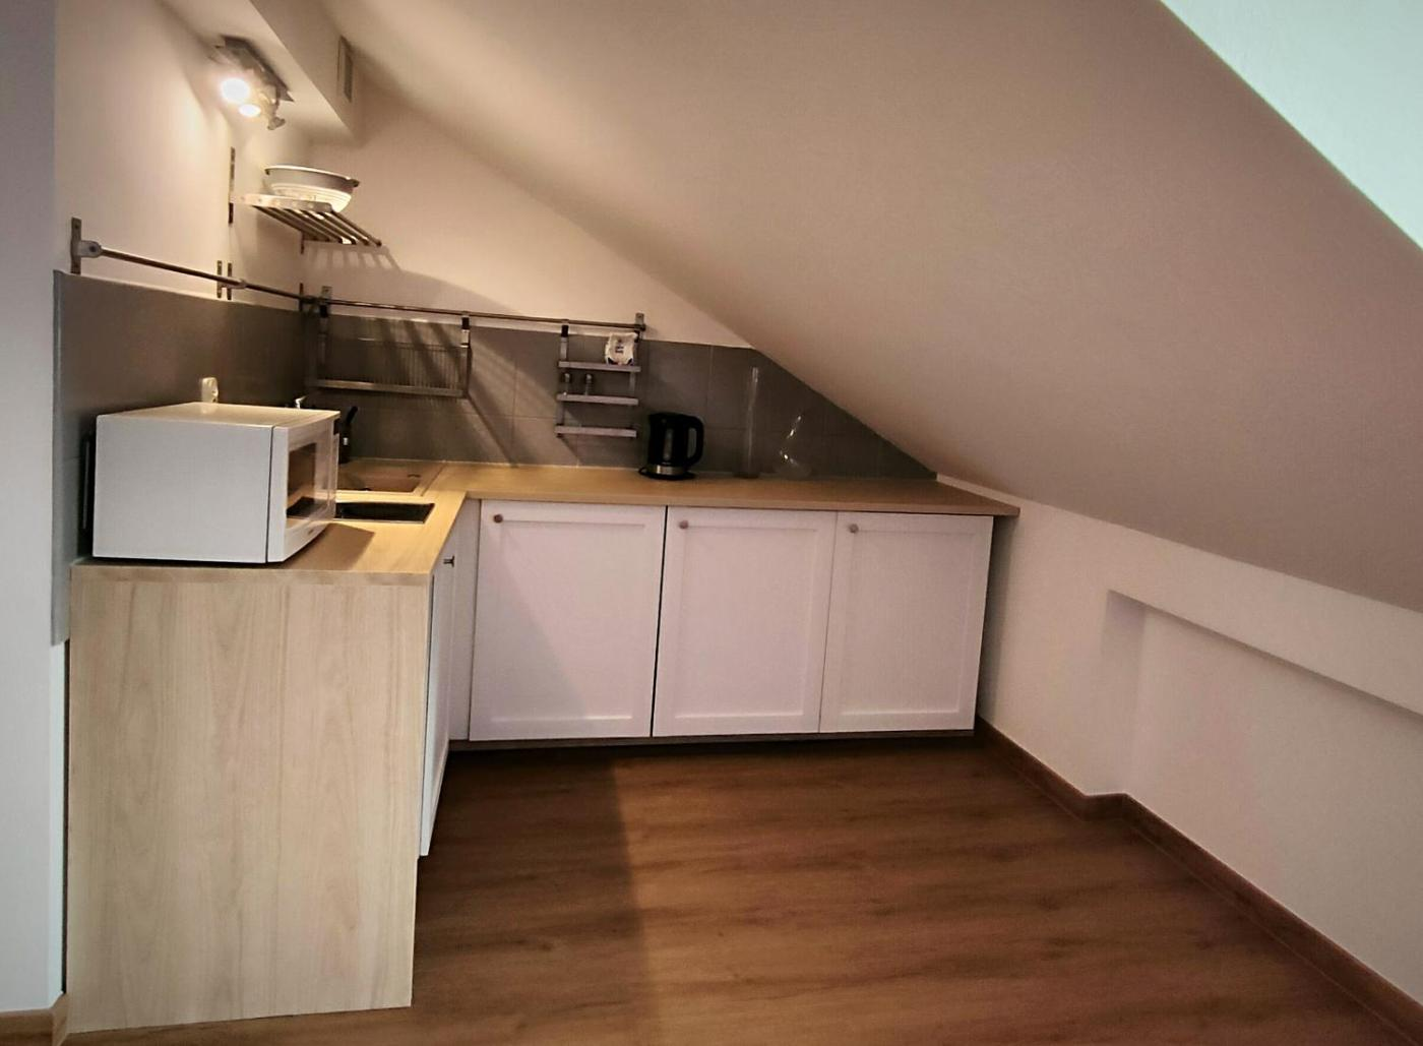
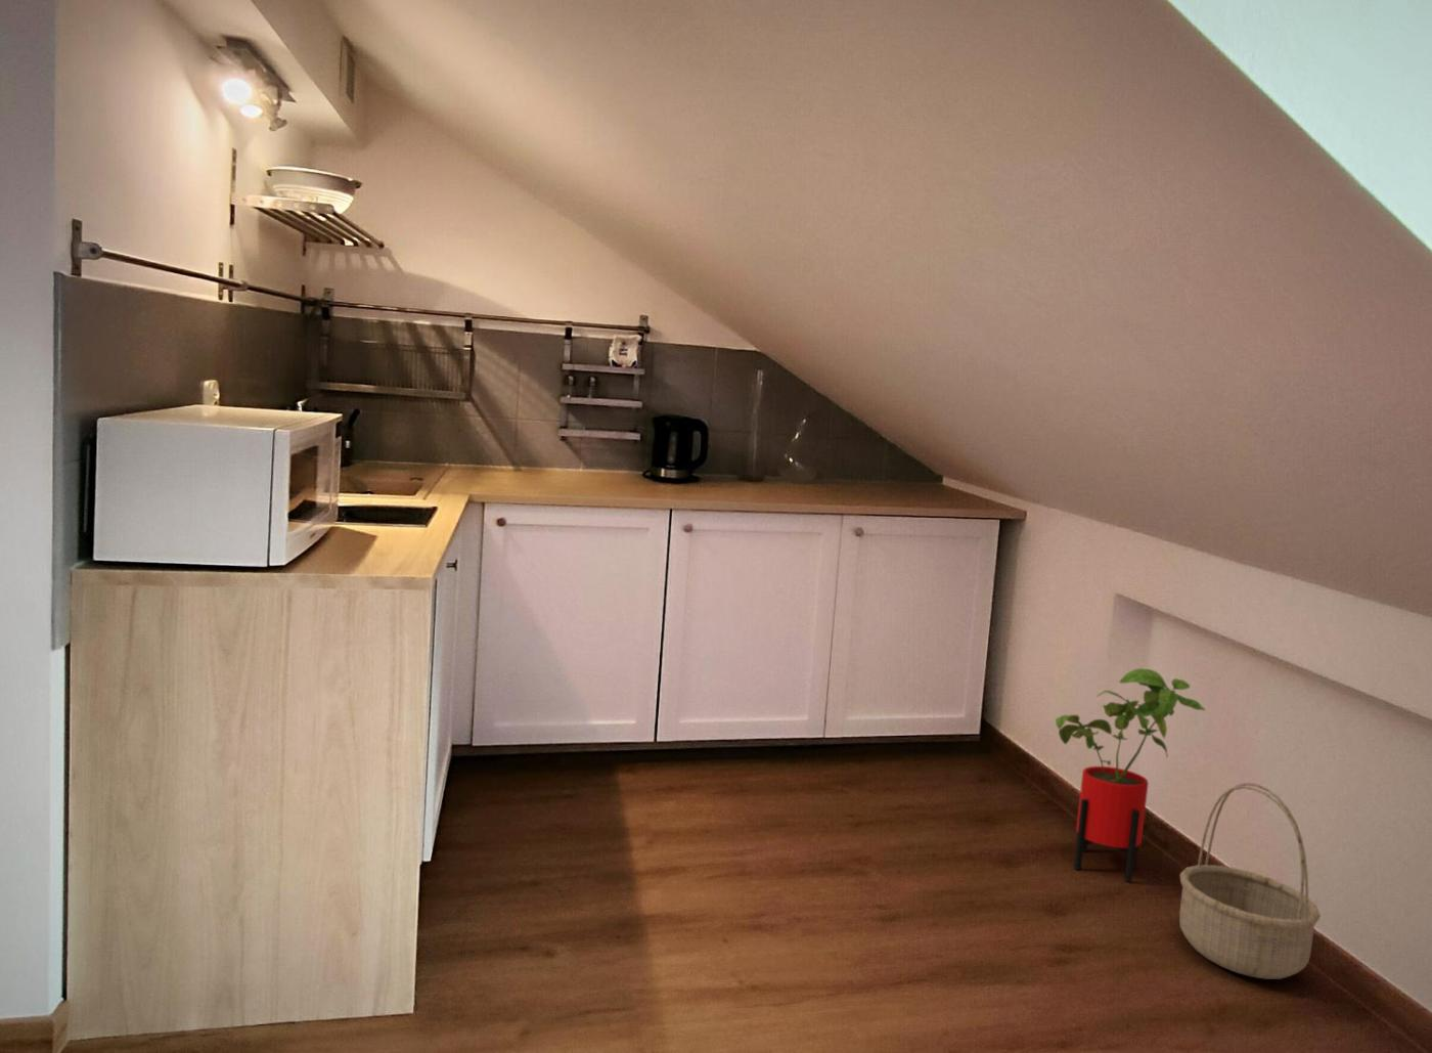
+ house plant (1117, 766)
+ basket (1250, 872)
